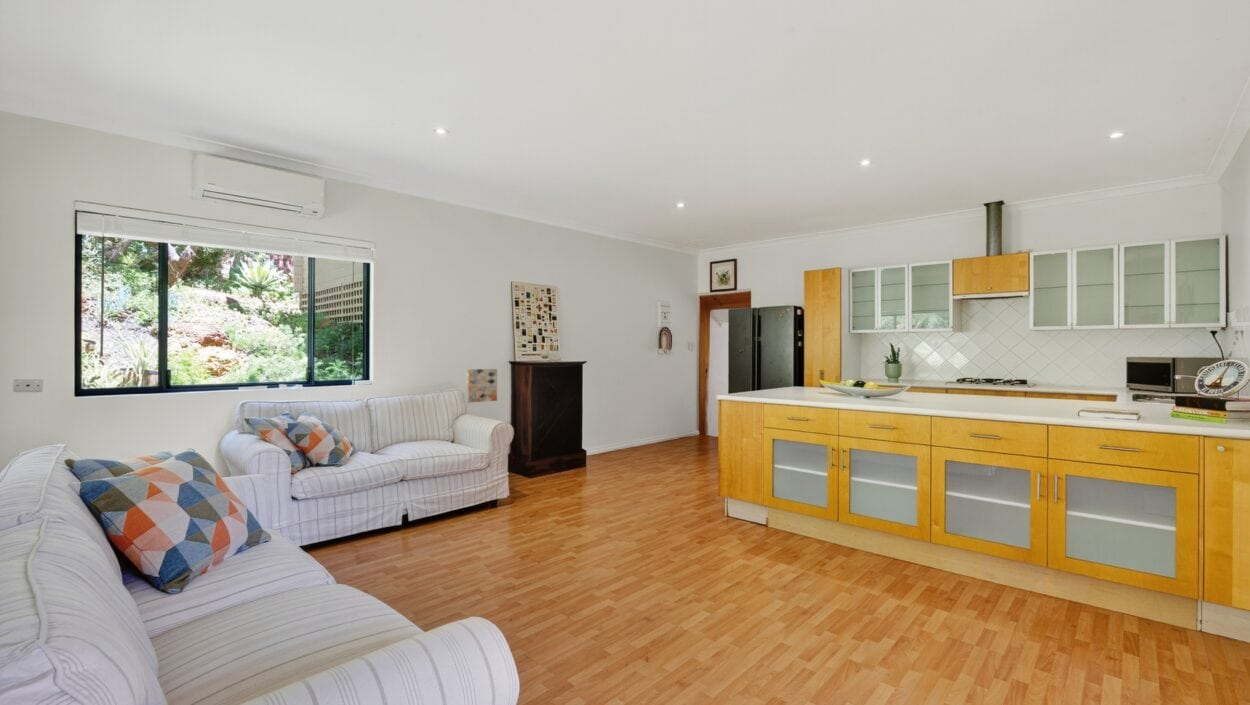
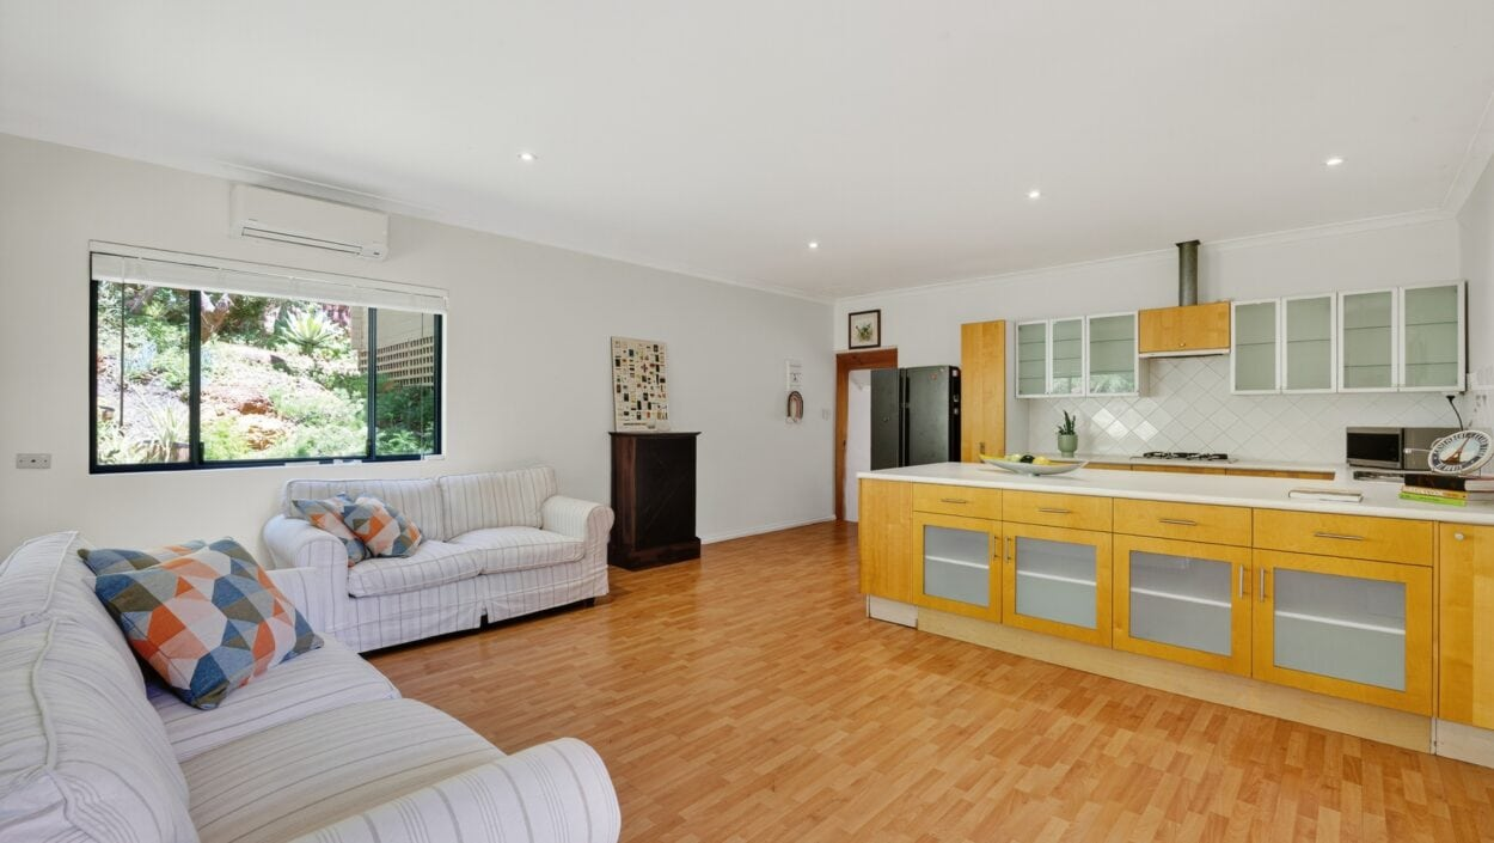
- wall art (482, 385)
